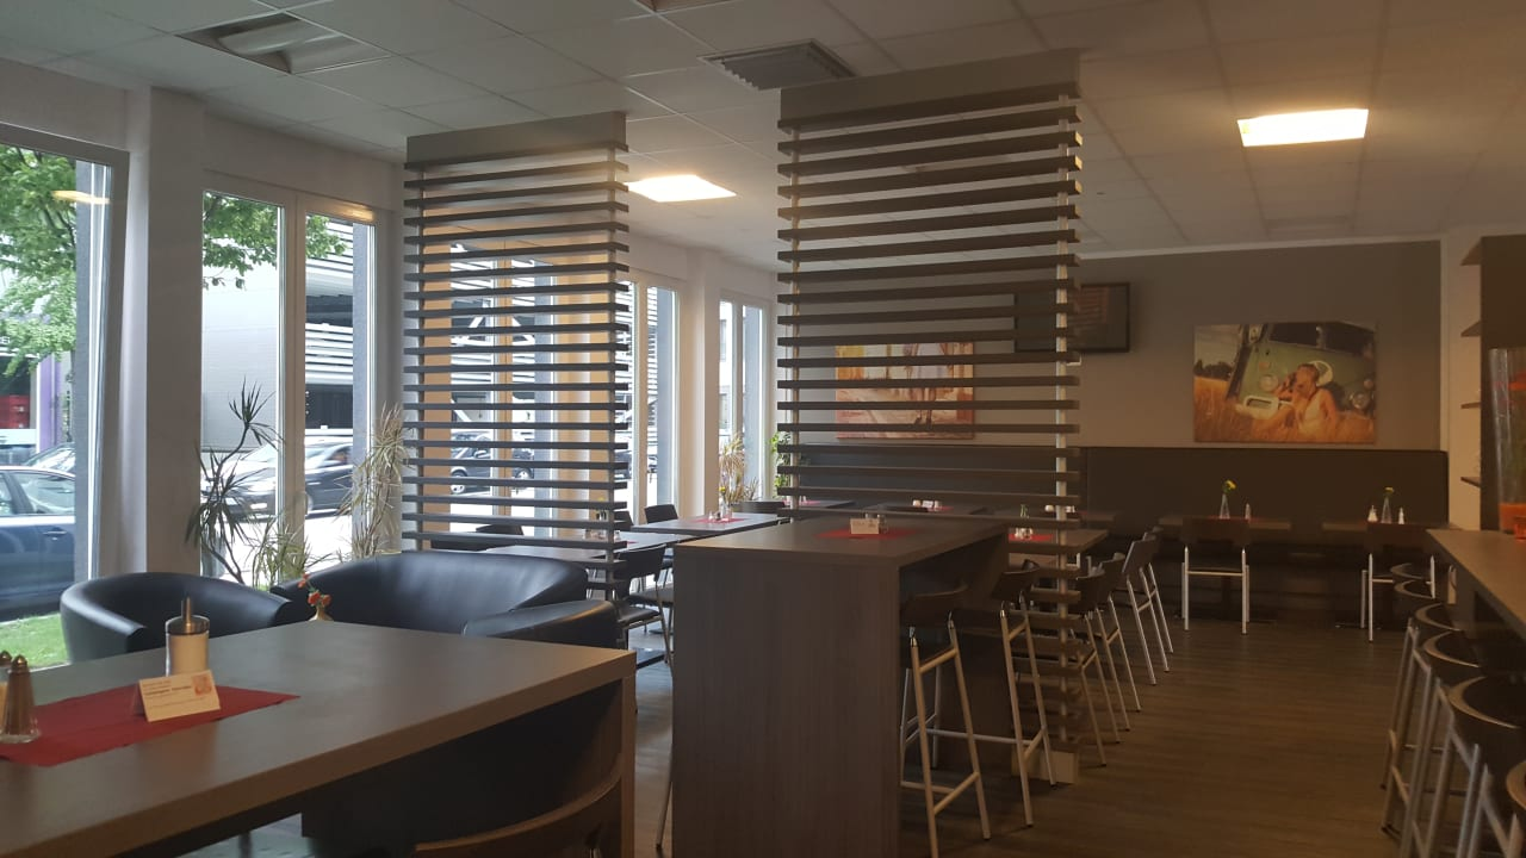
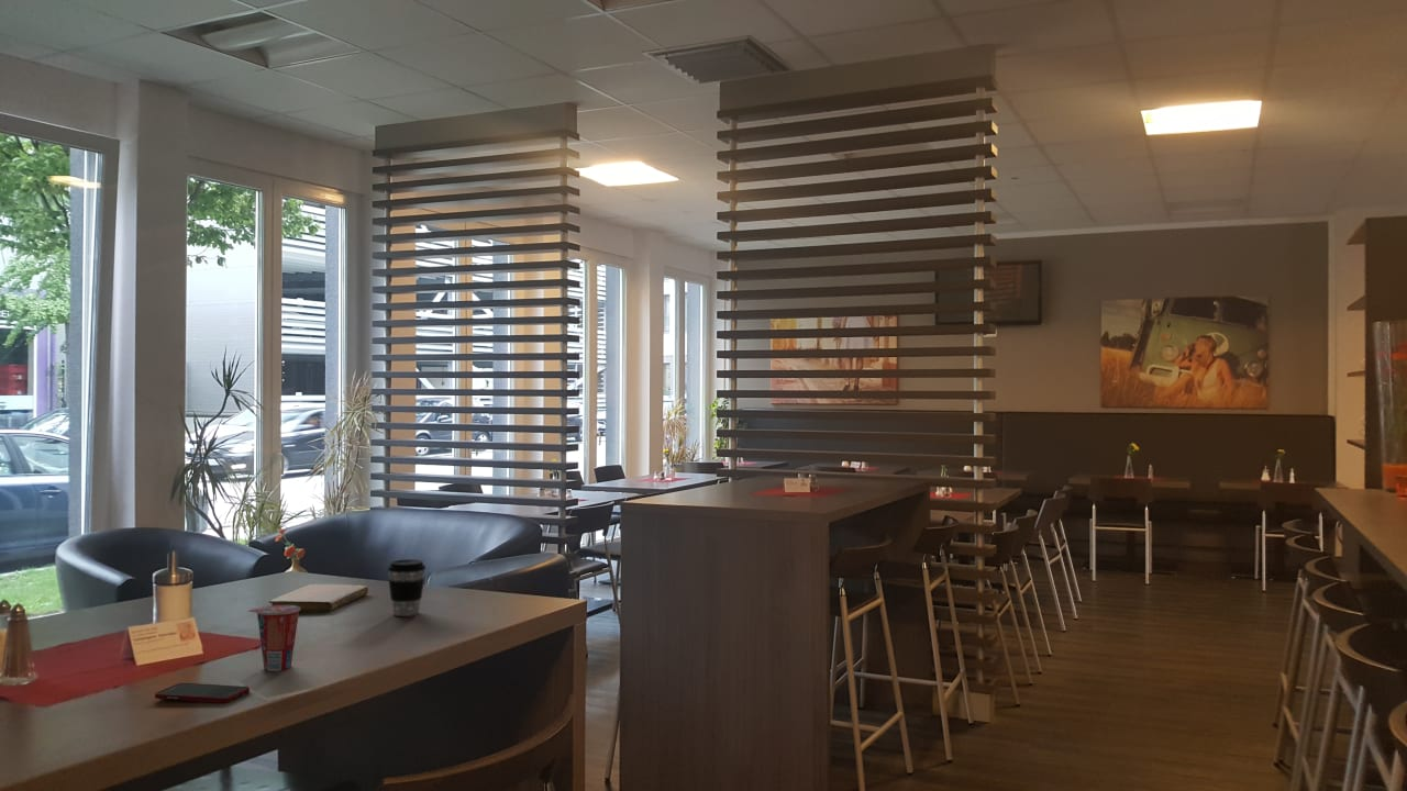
+ coffee cup (406, 588)
+ notebook (320, 597)
+ cup (275, 638)
+ cell phone (202, 692)
